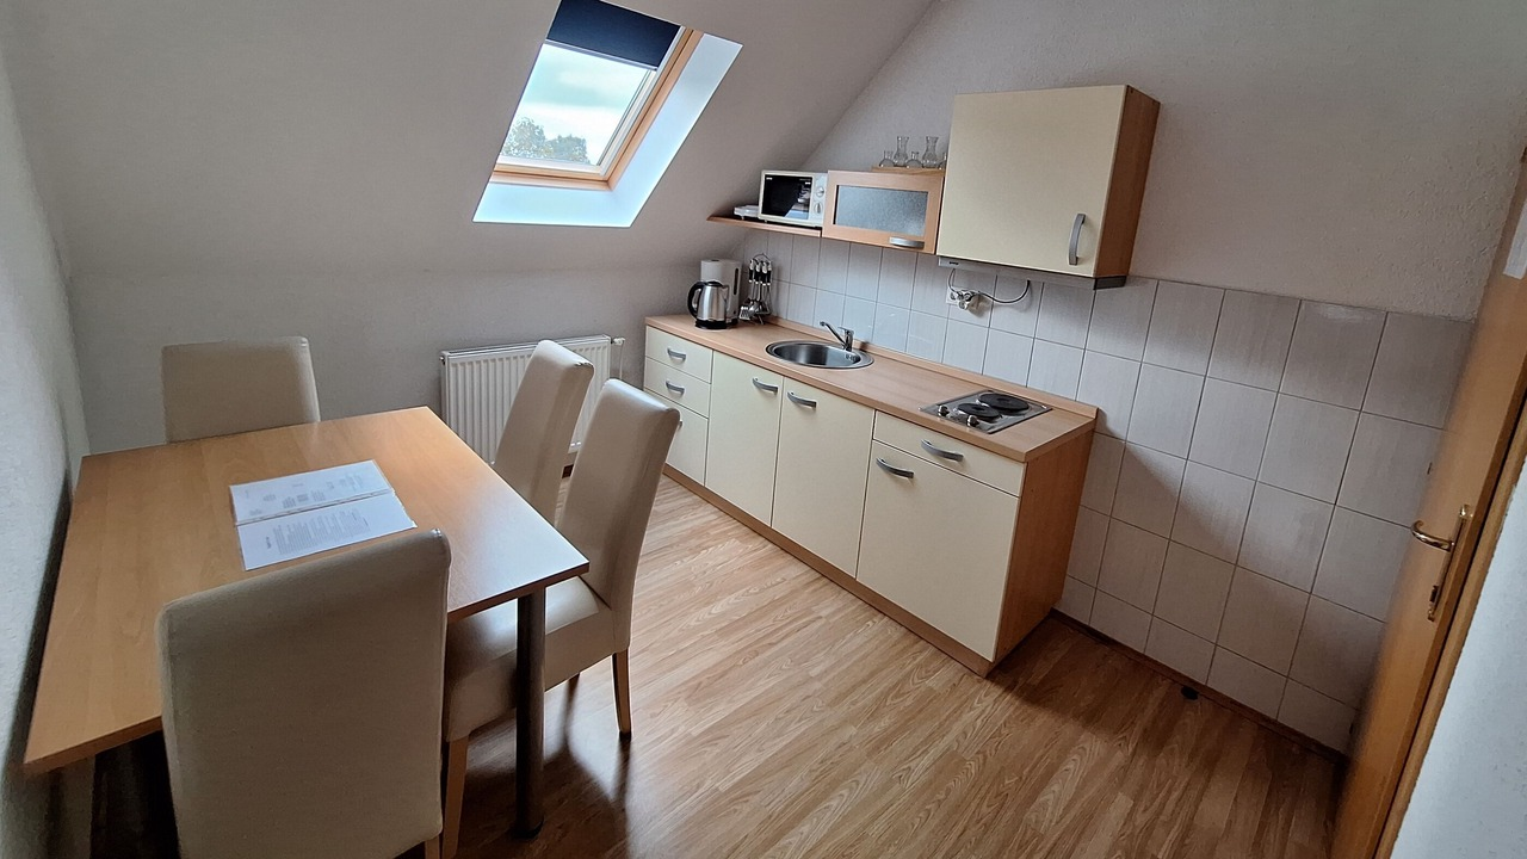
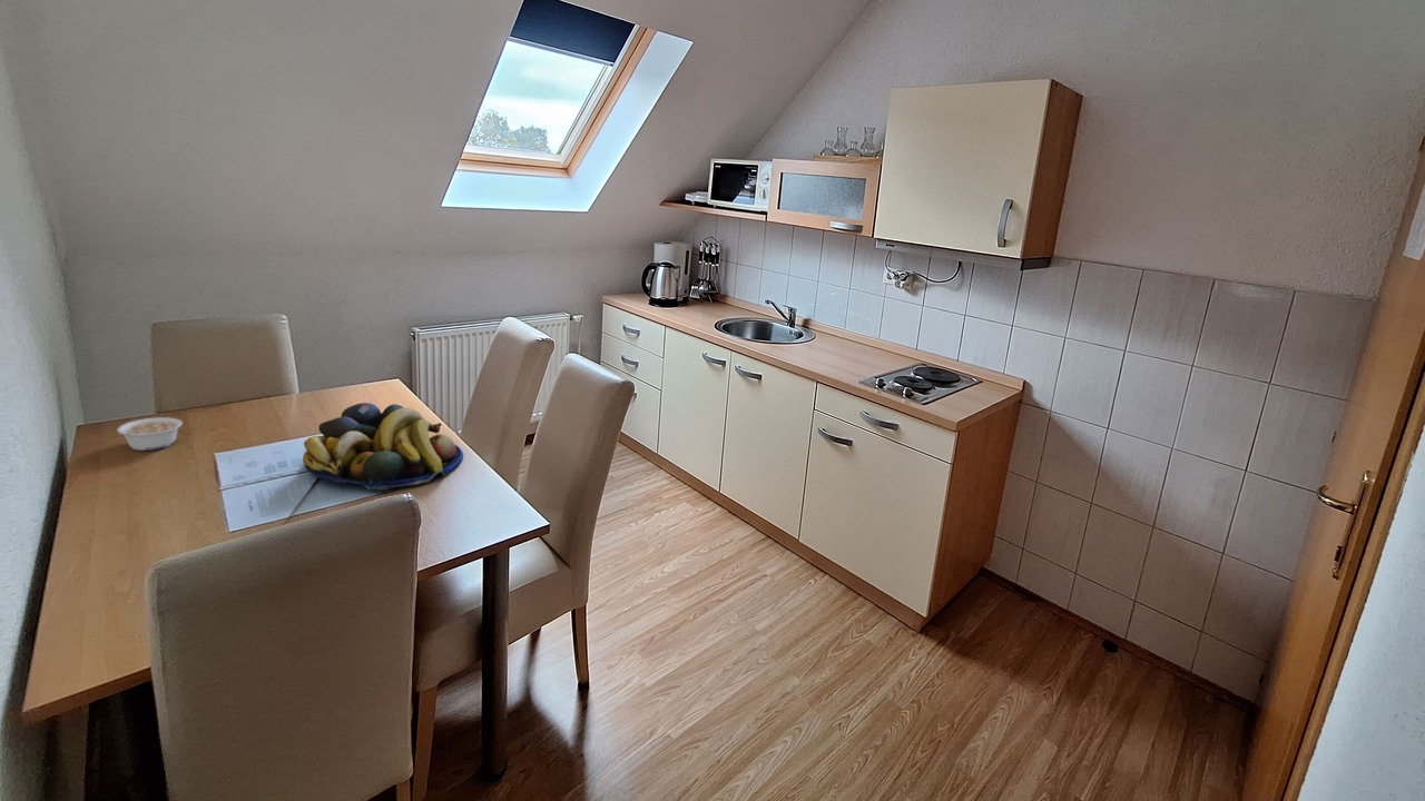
+ legume (150, 433)
+ fruit bowl (387, 435)
